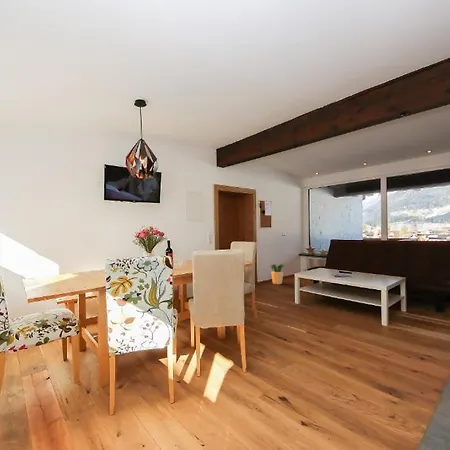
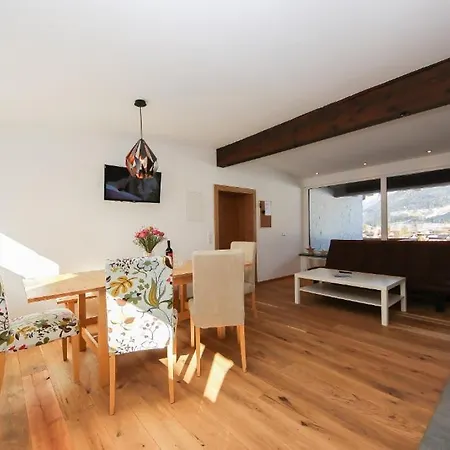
- potted plant (278, 273)
